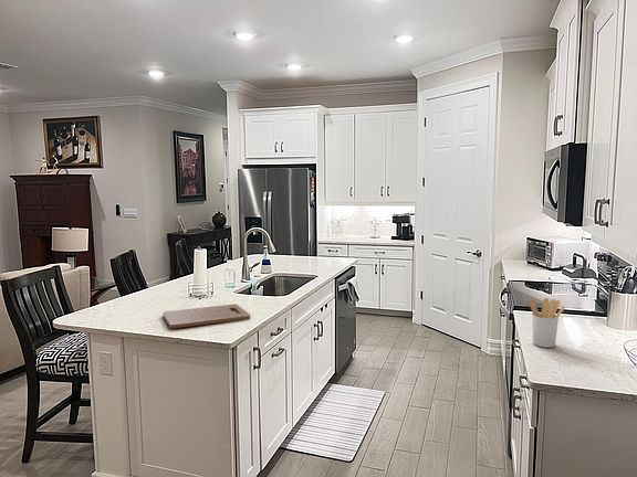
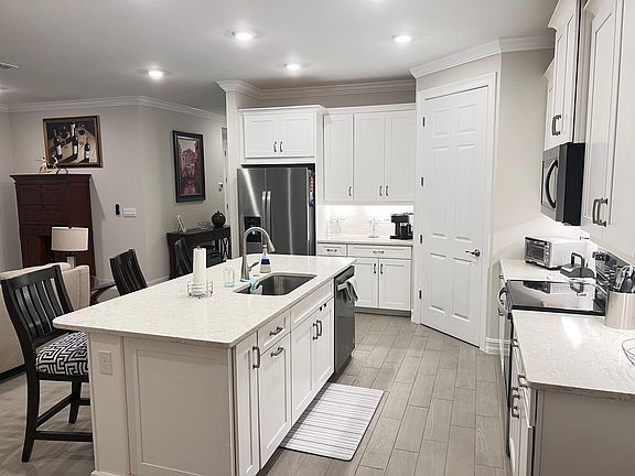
- cutting board (206, 315)
- utensil holder (546, 321)
